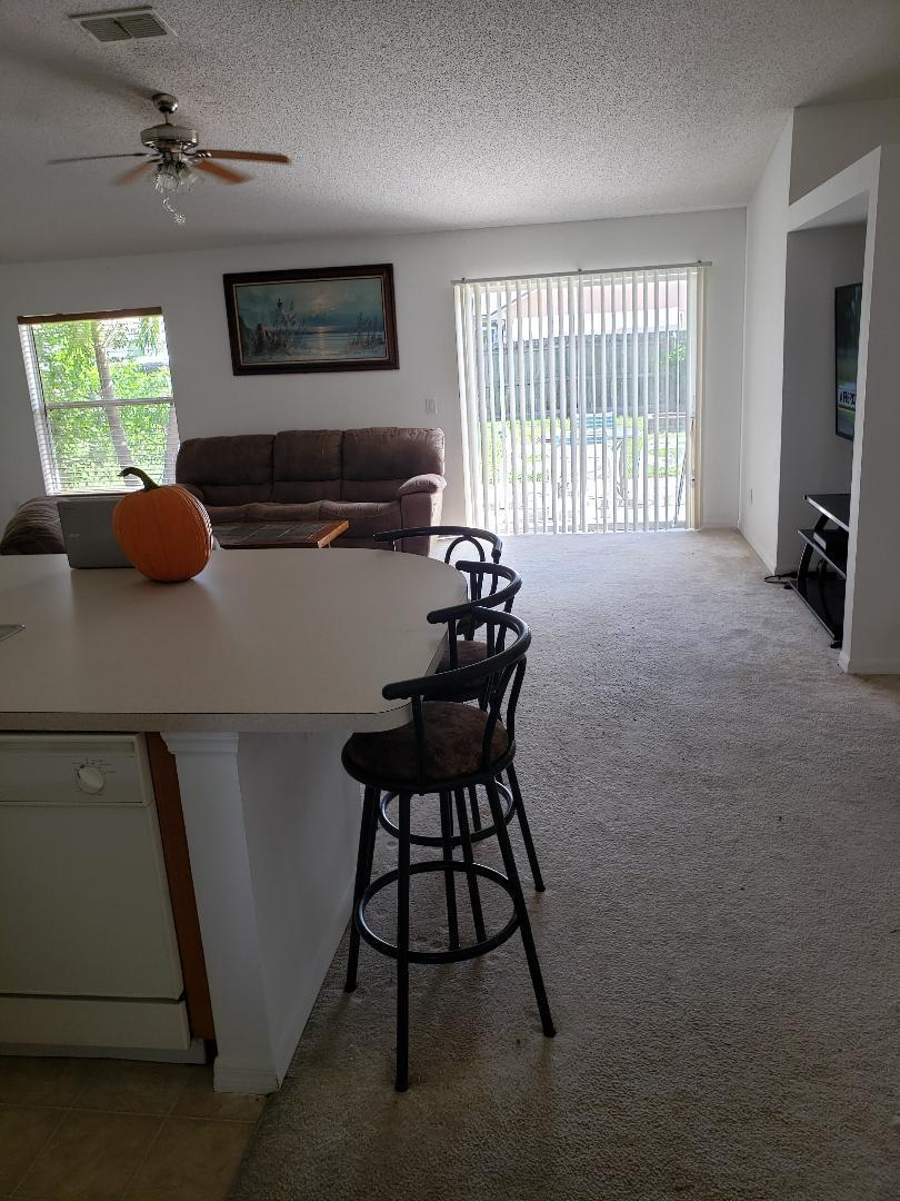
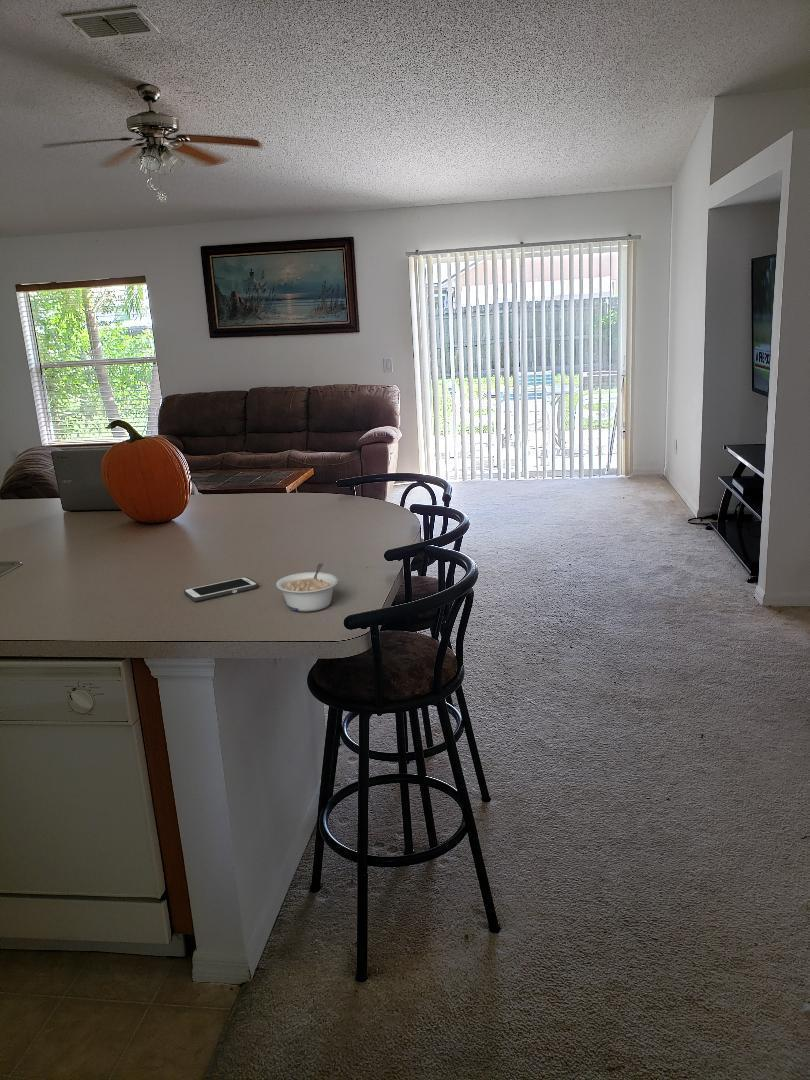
+ legume (307, 589)
+ cell phone (221, 588)
